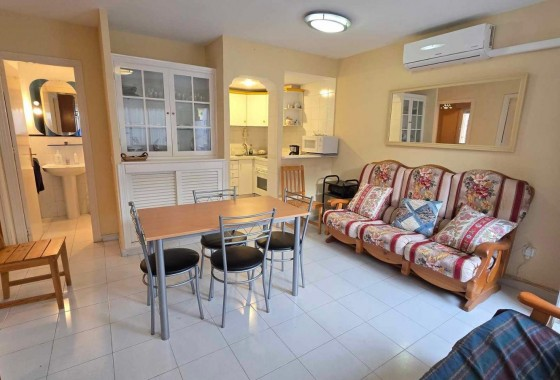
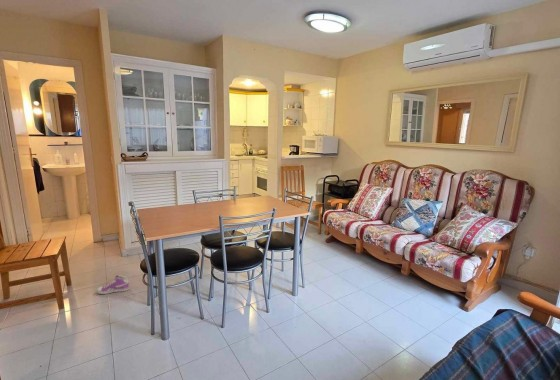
+ sneaker (112, 283)
